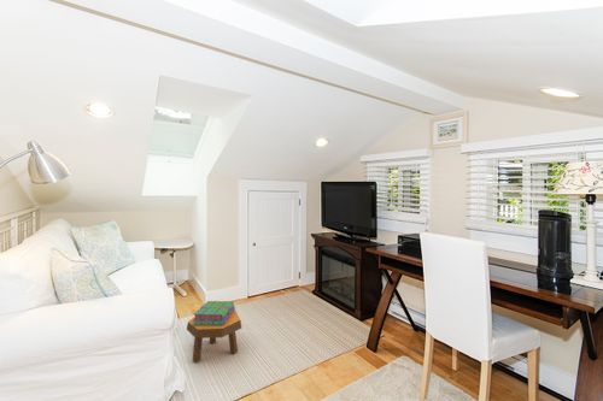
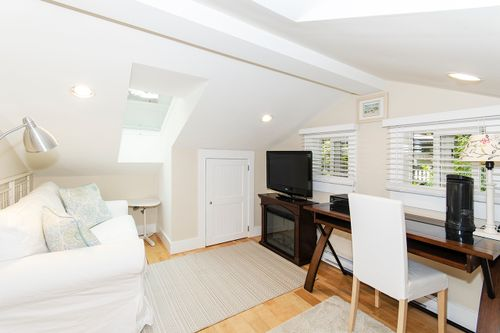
- footstool (216, 334)
- stack of books (215, 312)
